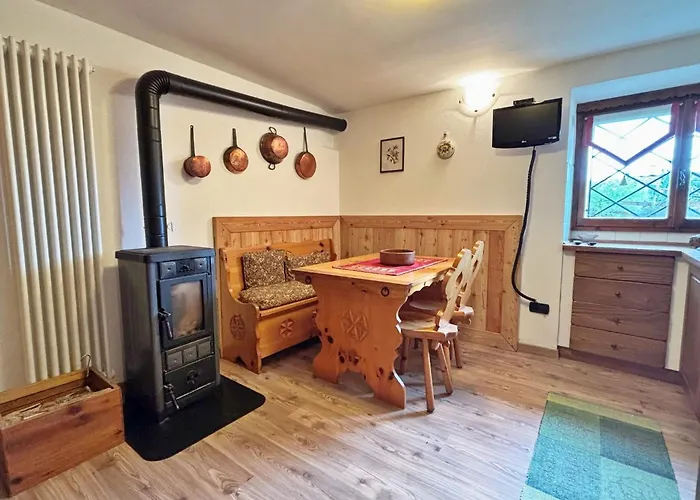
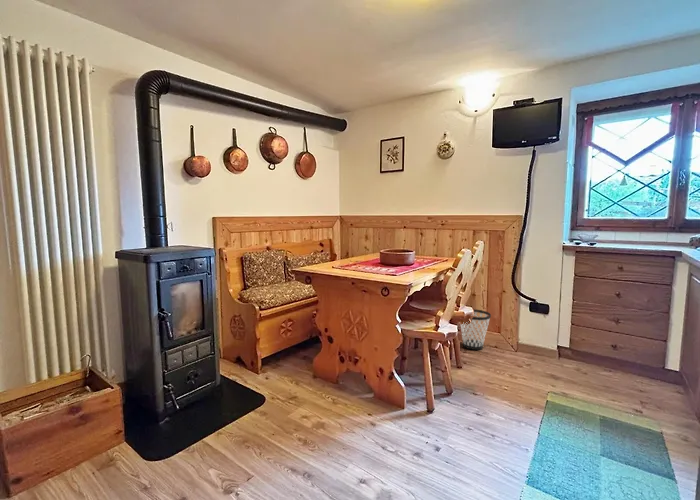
+ wastebasket (473, 329)
